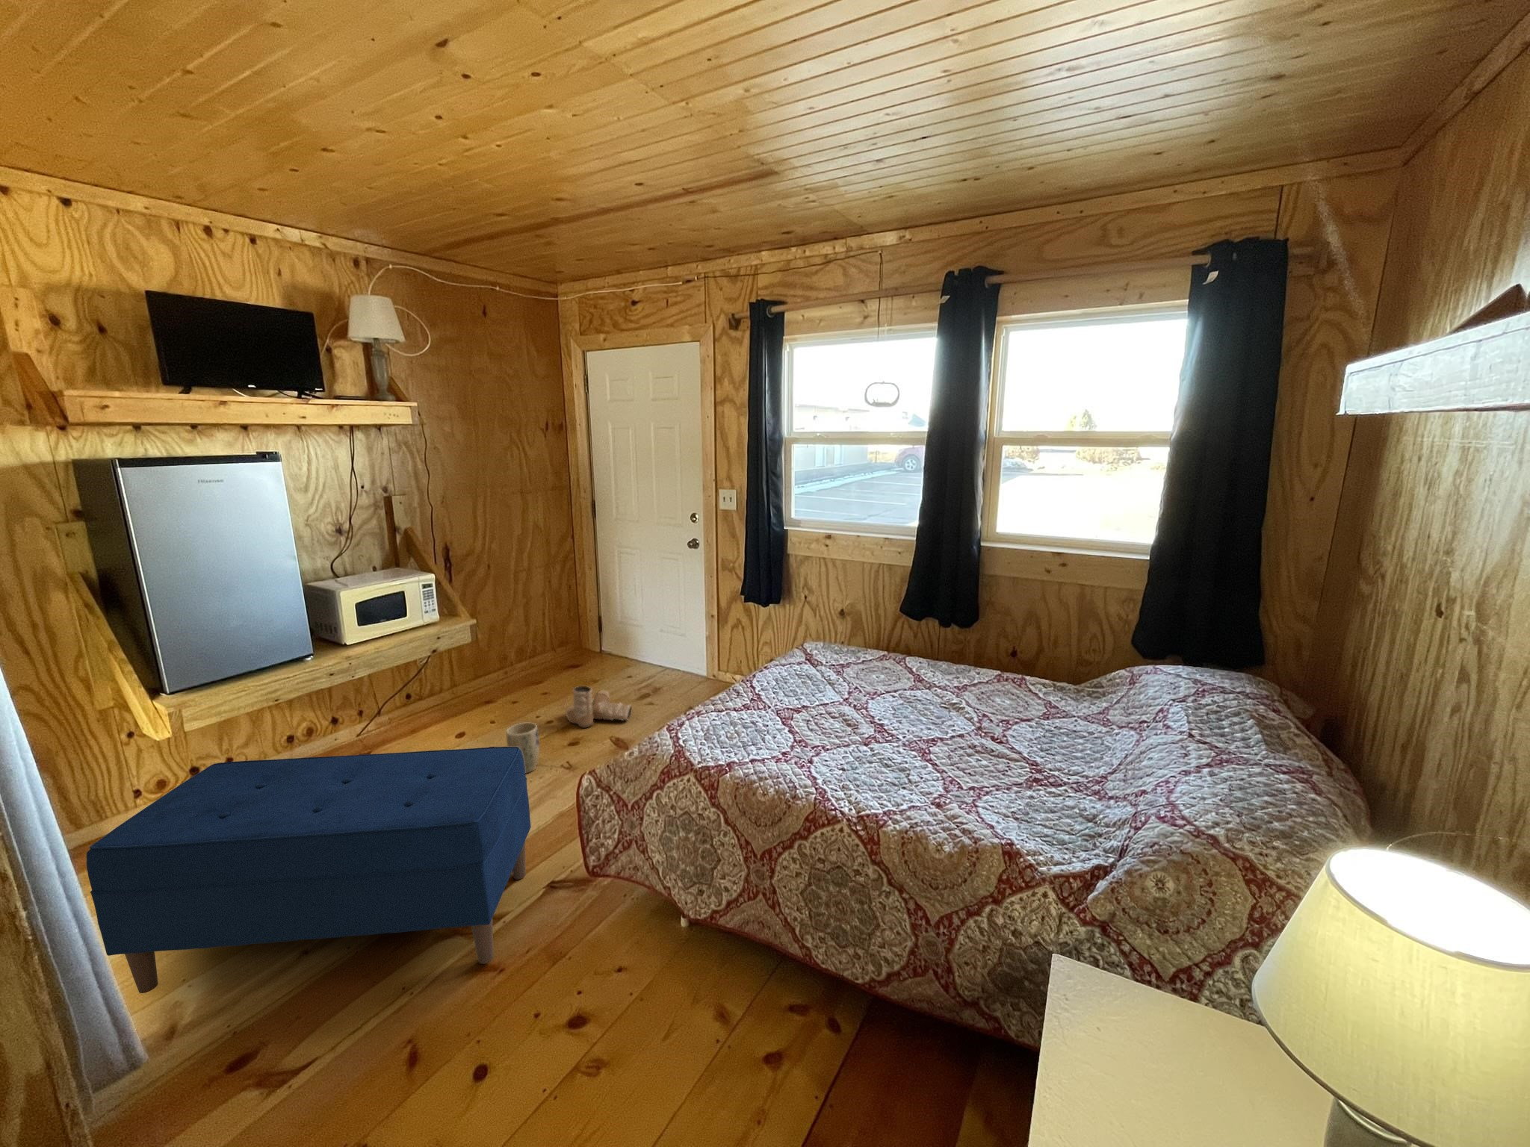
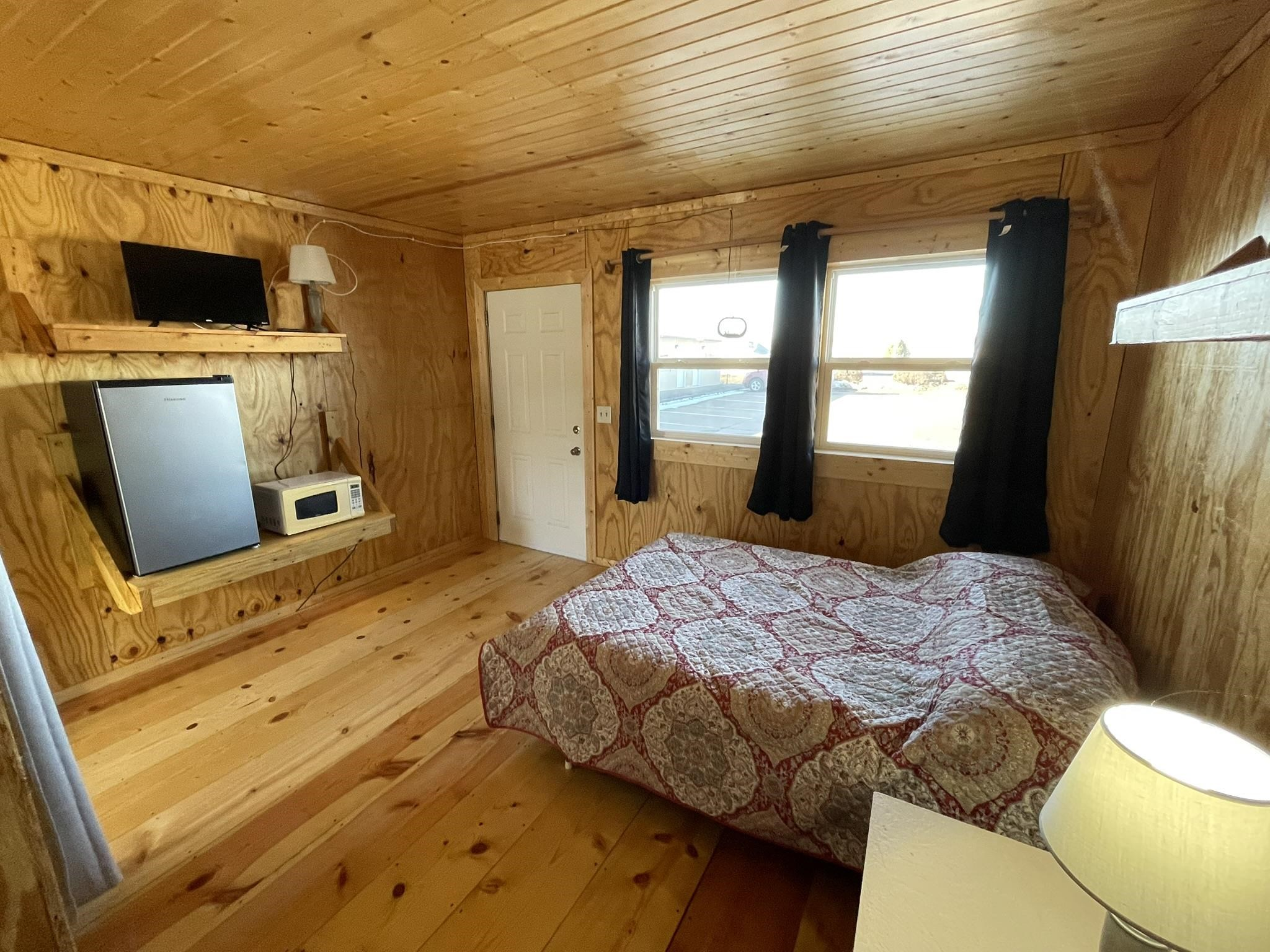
- plant pot (524, 748)
- bench (343, 859)
- boots (596, 700)
